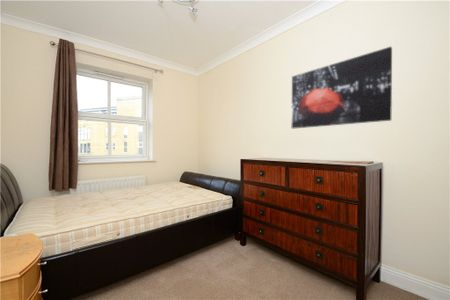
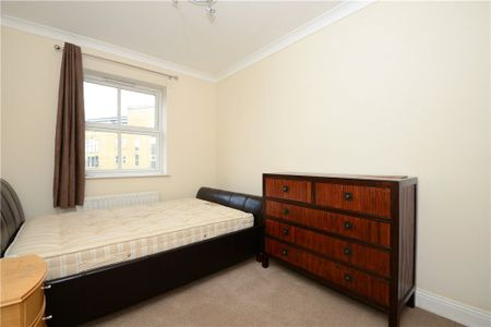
- wall art (333, 94)
